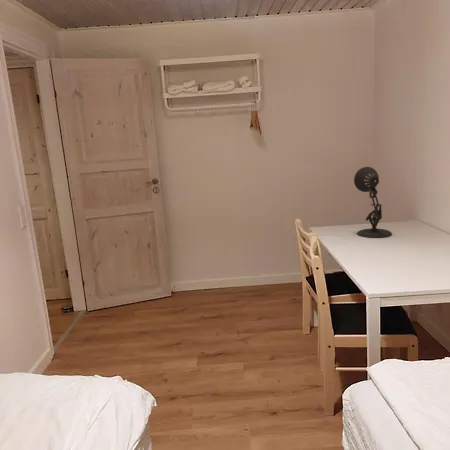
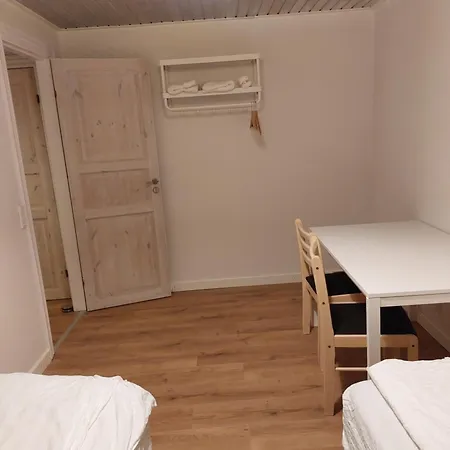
- desk lamp (373, 201)
